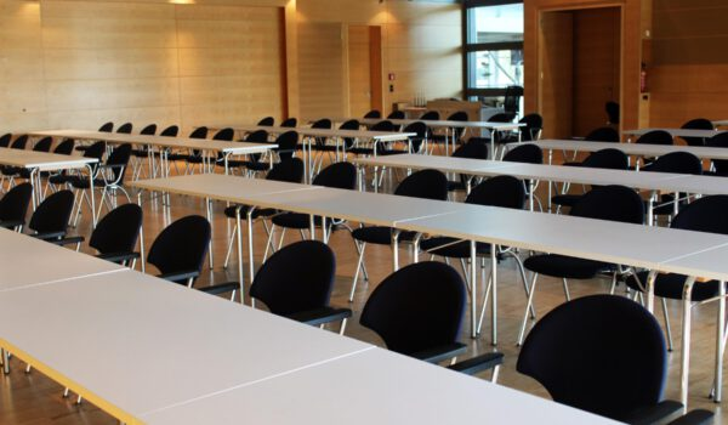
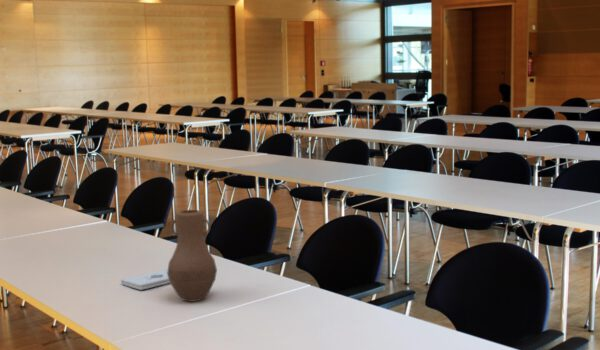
+ vase (191, 255)
+ notepad (155, 278)
